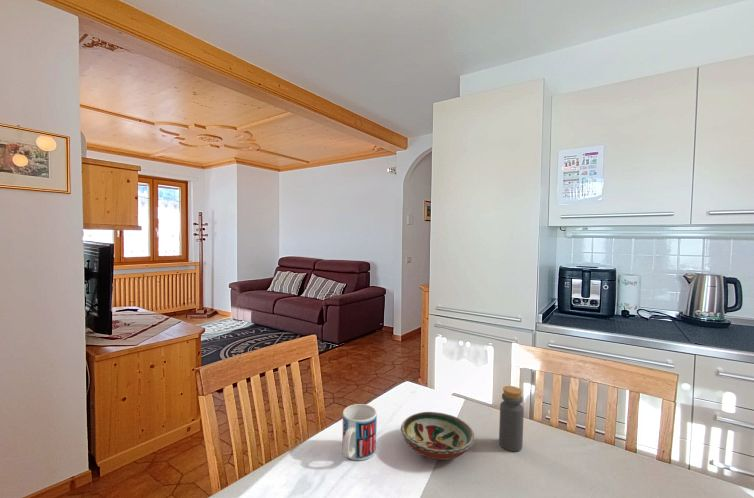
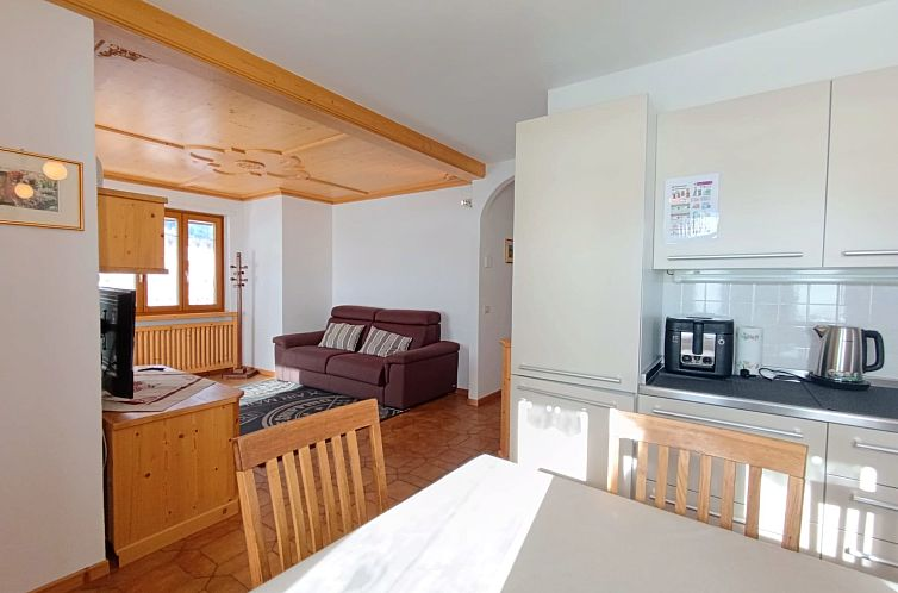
- mug (358, 434)
- decorative bowl (436, 438)
- bottle (511, 417)
